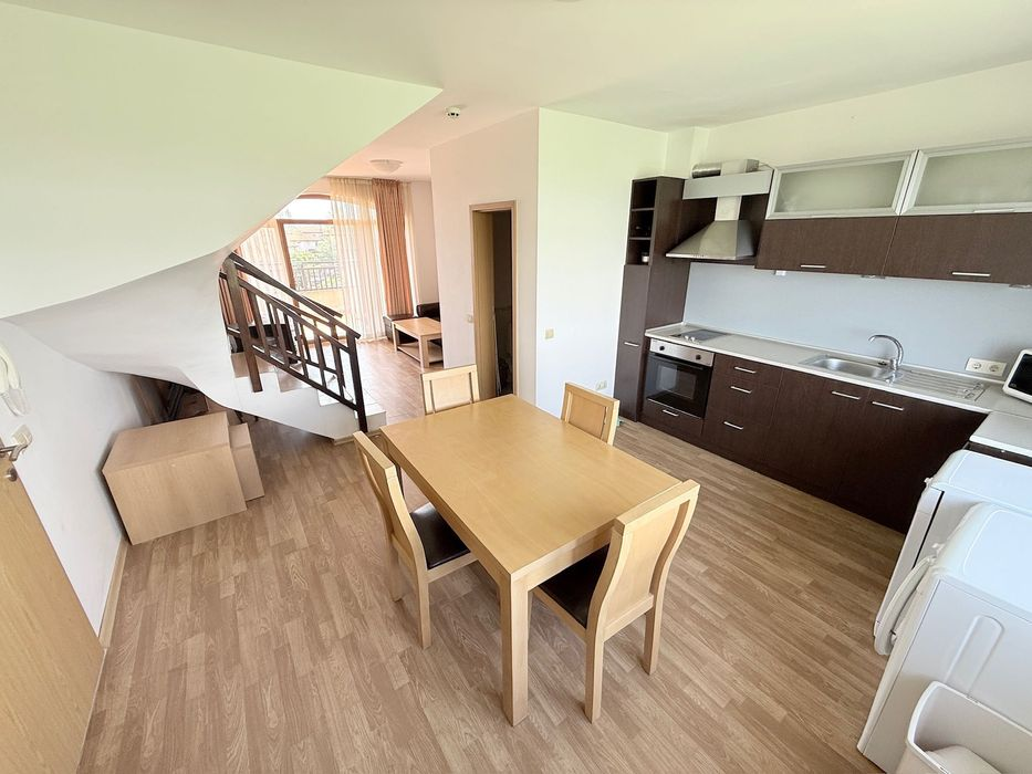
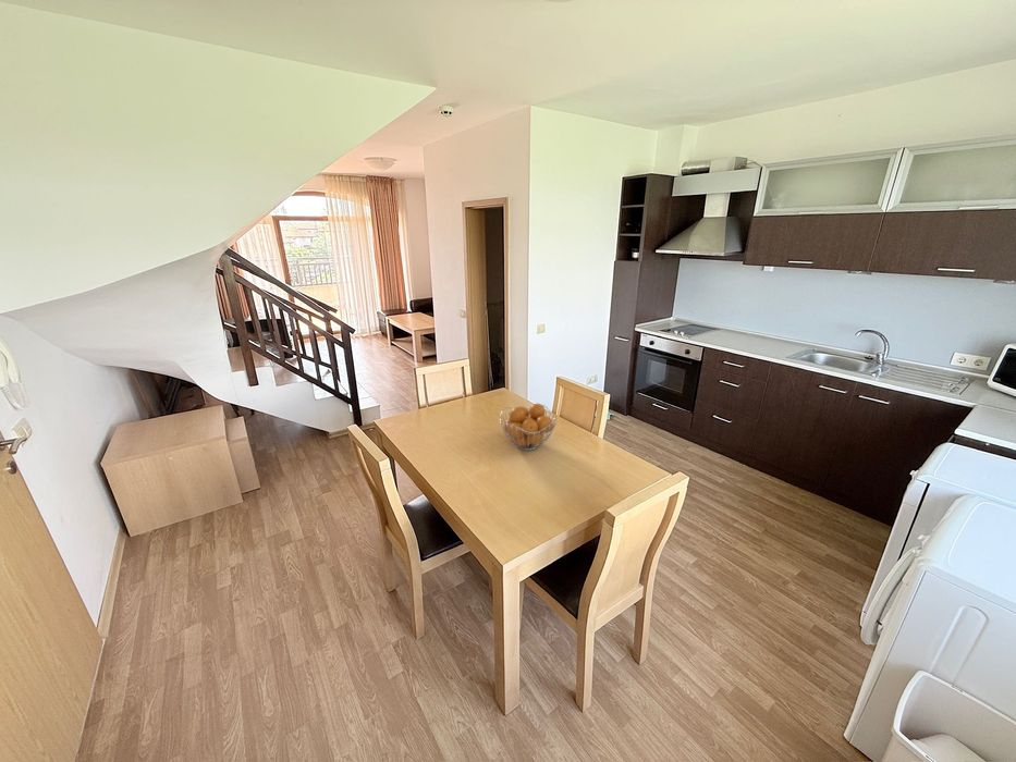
+ fruit basket (527, 426)
